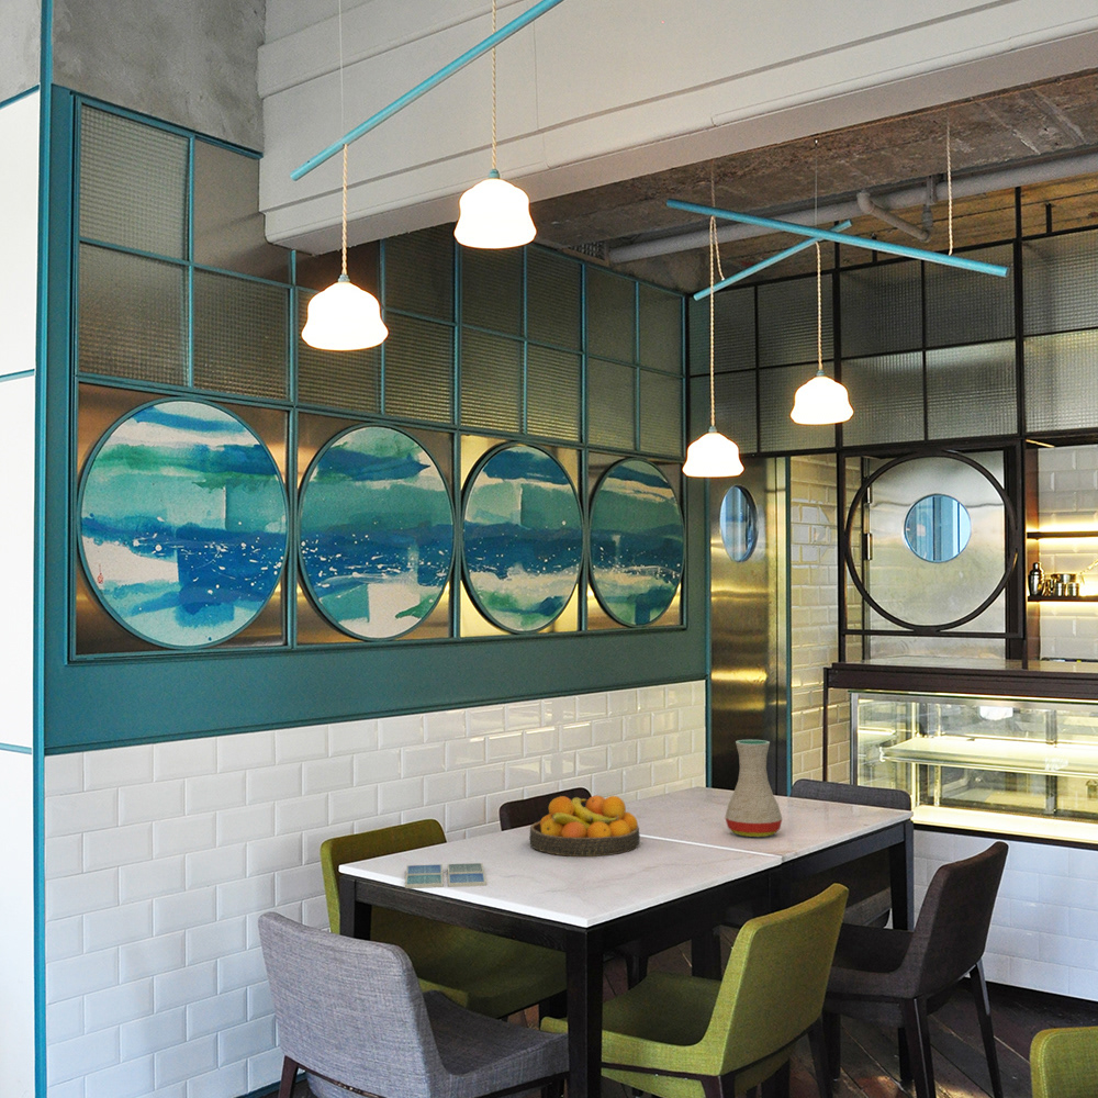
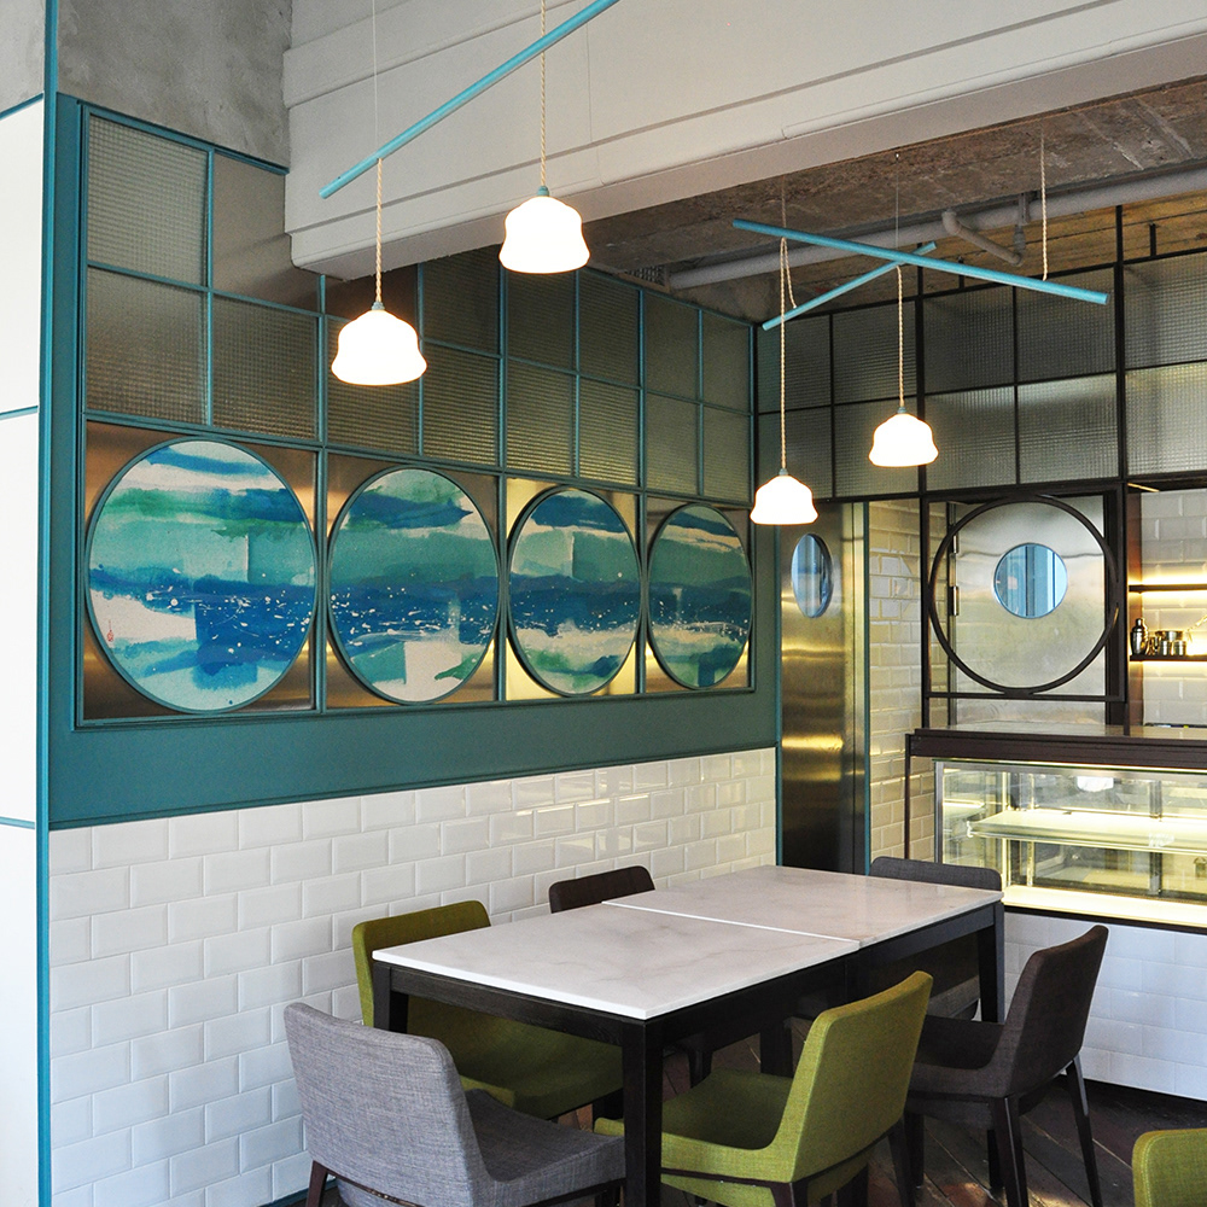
- fruit bowl (584, 819)
- vase (752, 787)
- drink coaster (441, 875)
